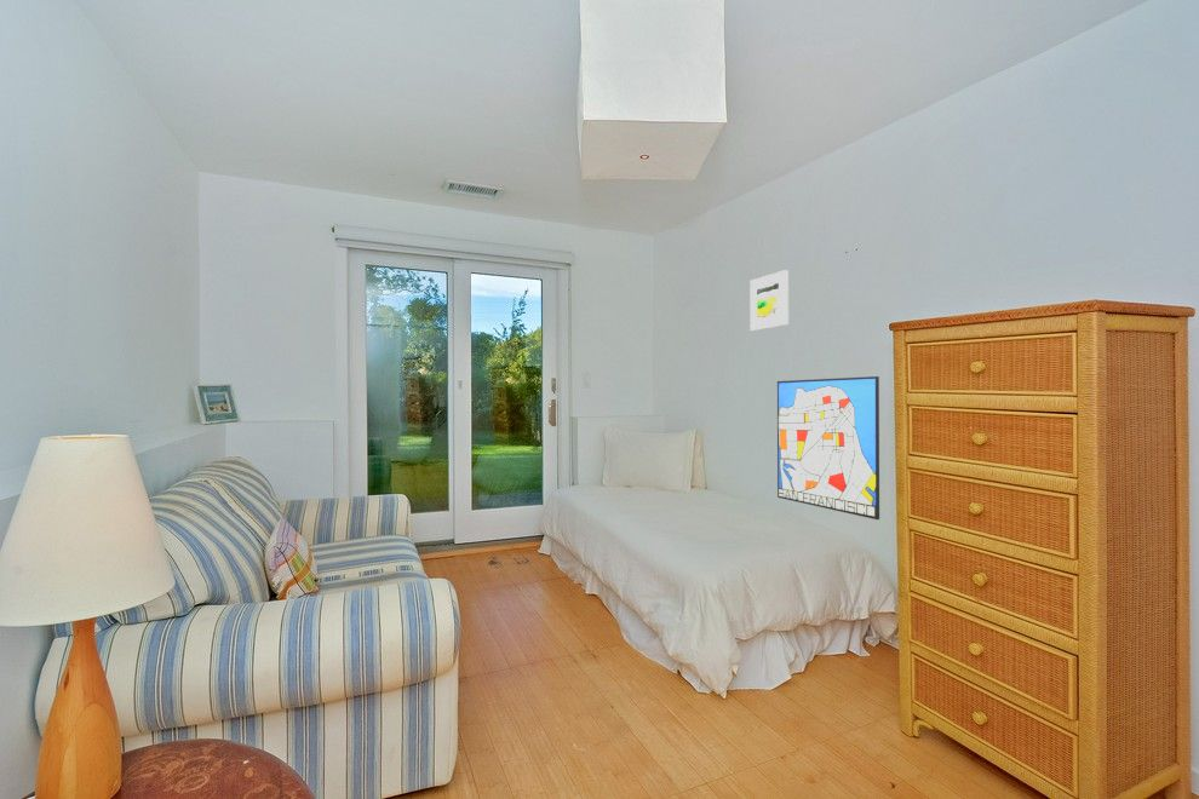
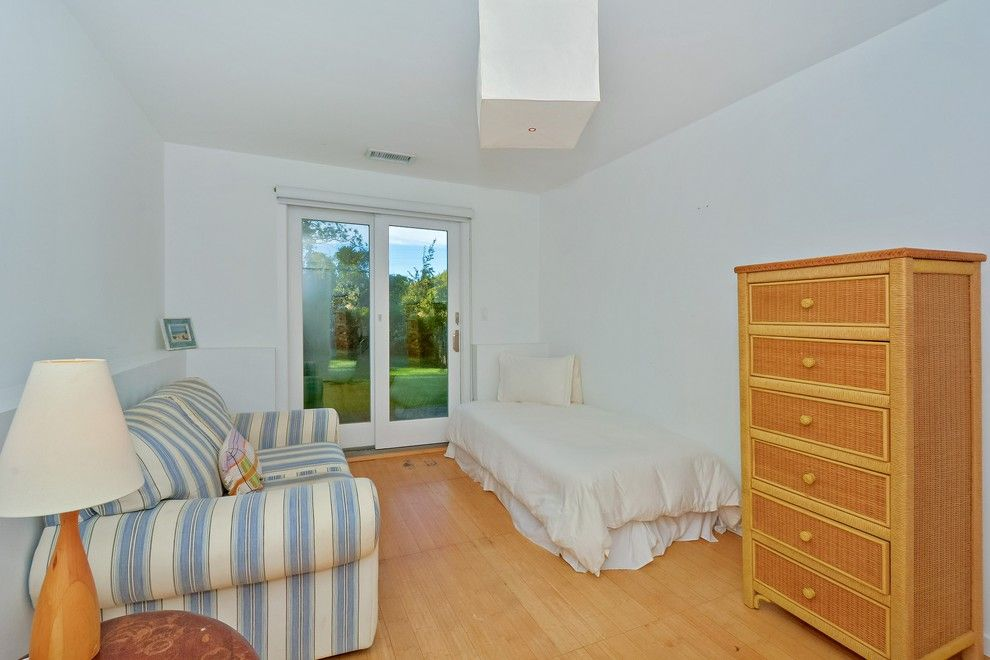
- wall art (822, 443)
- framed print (768, 301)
